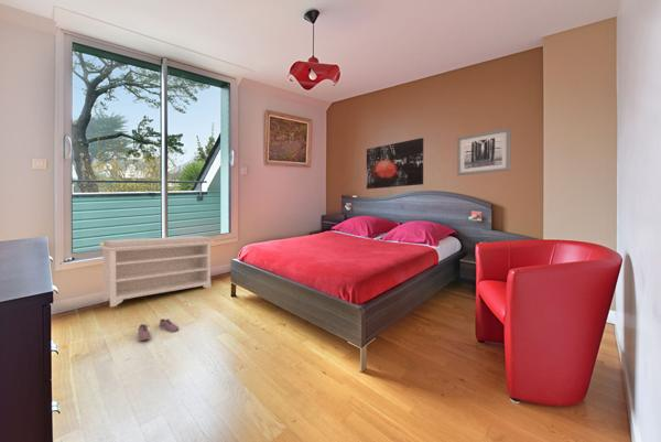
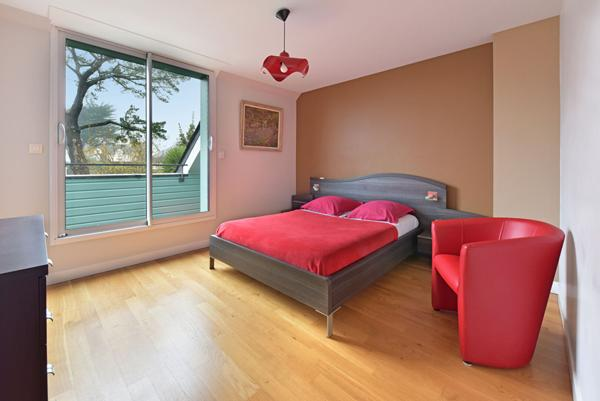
- bench (161, 266)
- wall art (481, 153)
- wall art (392, 165)
- shoe (160, 327)
